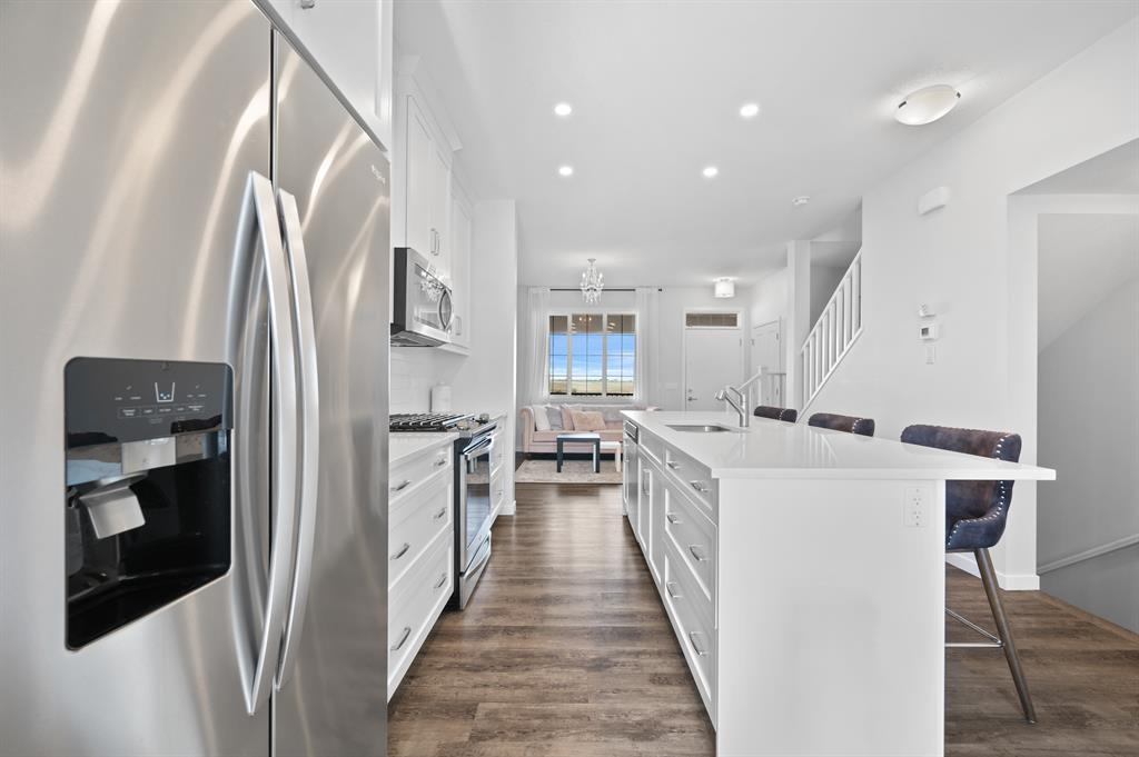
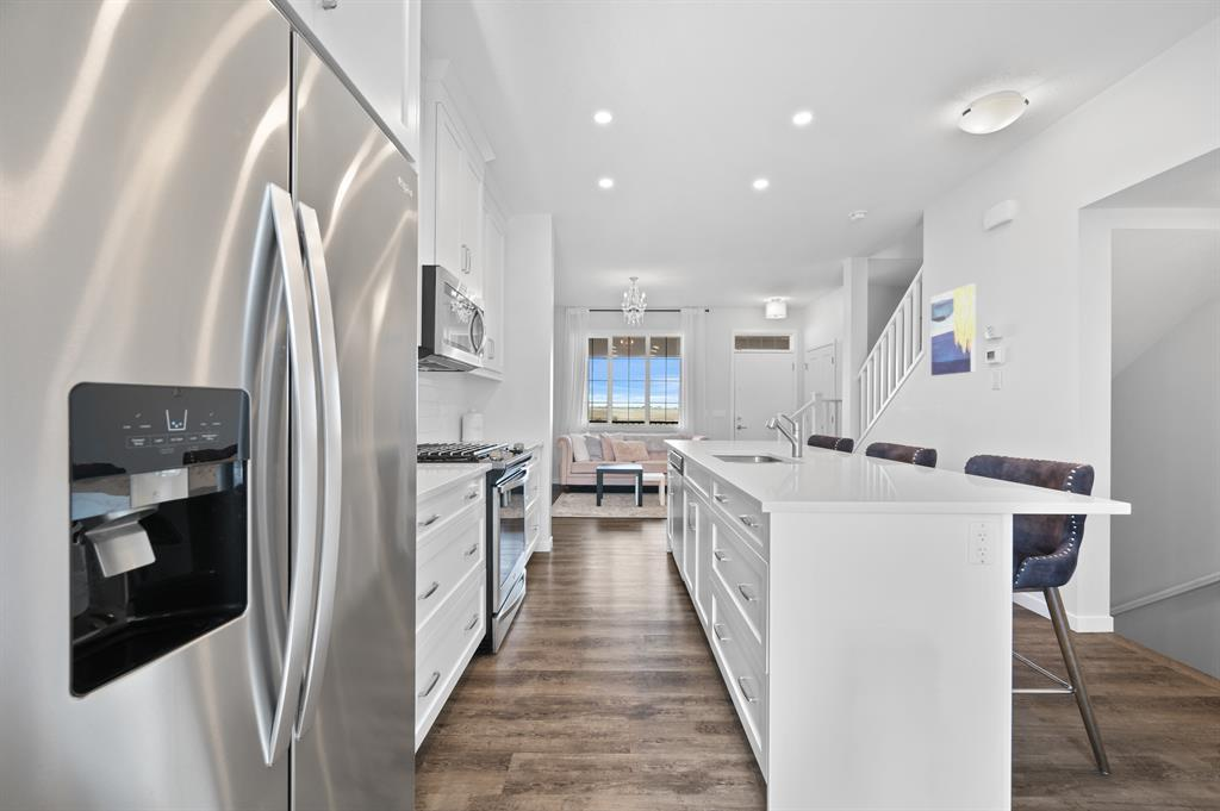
+ wall art (952, 331)
